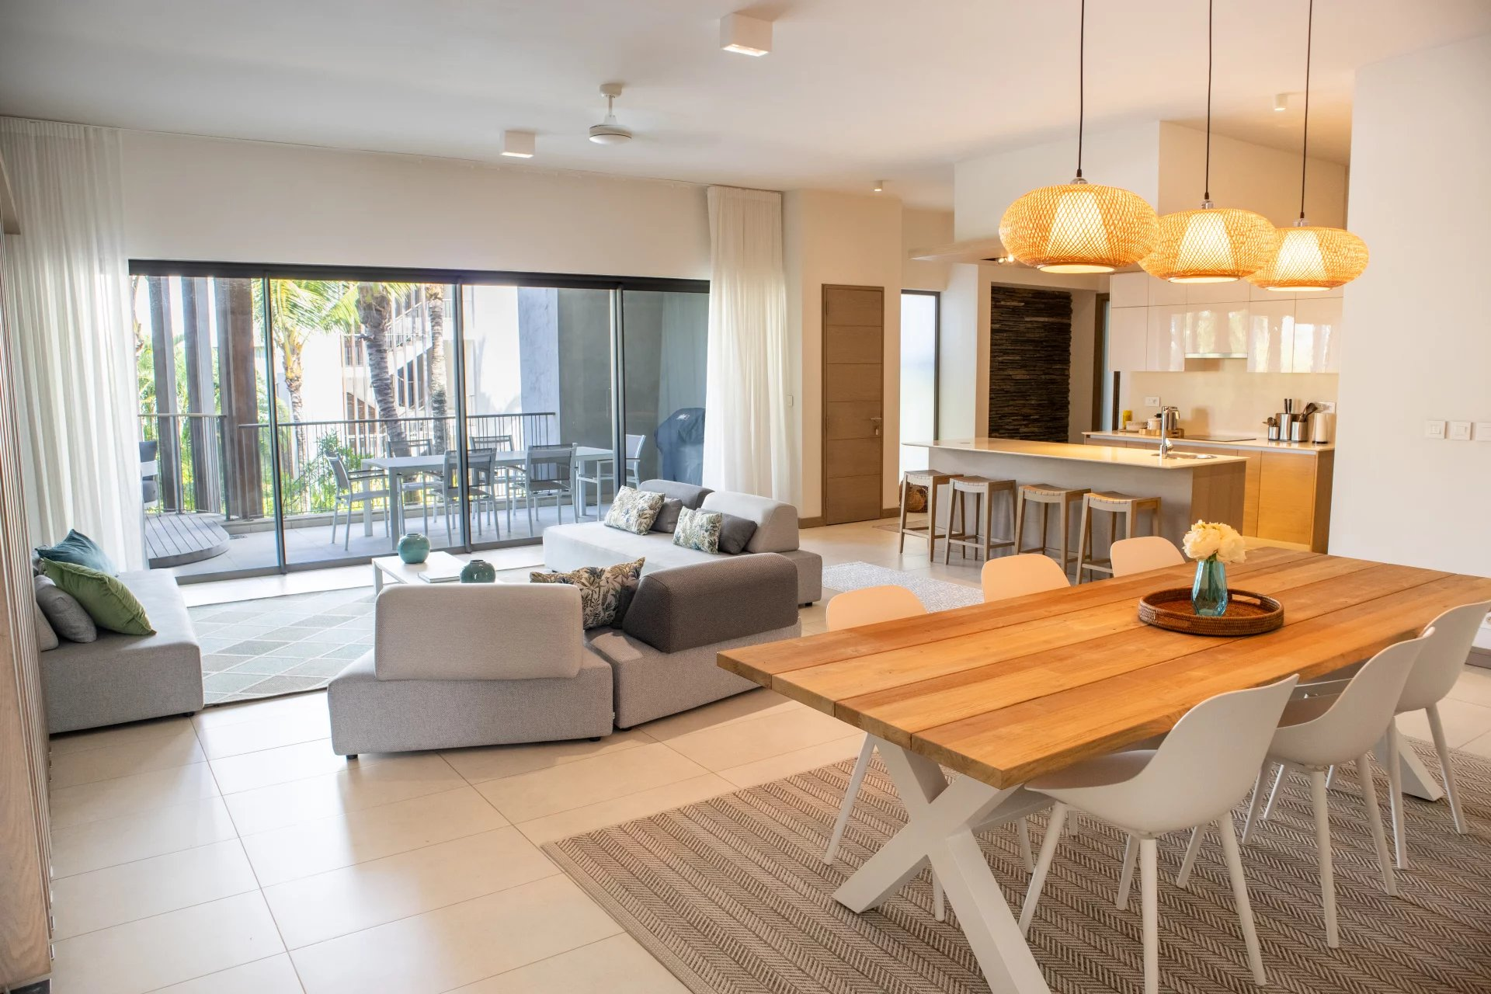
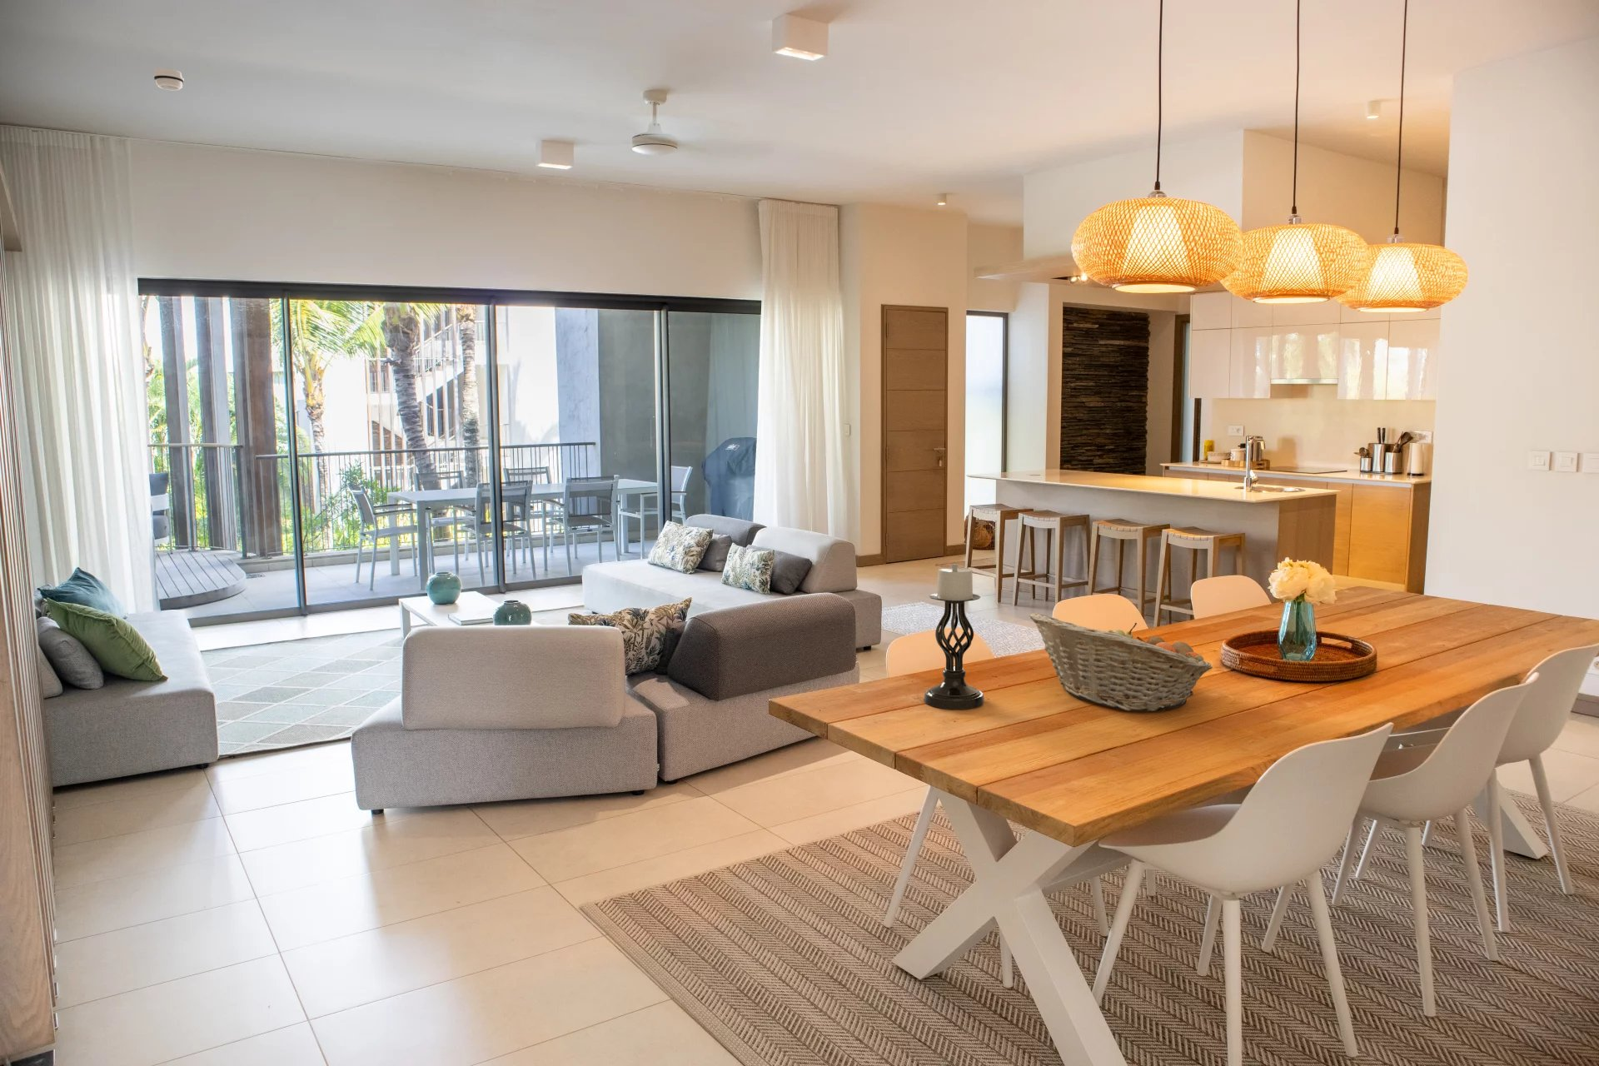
+ candle holder (954, 633)
+ smoke detector (168, 79)
+ fruit basket (1116, 654)
